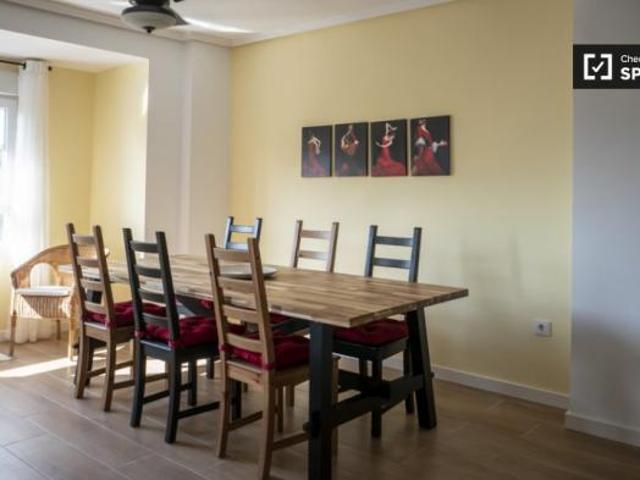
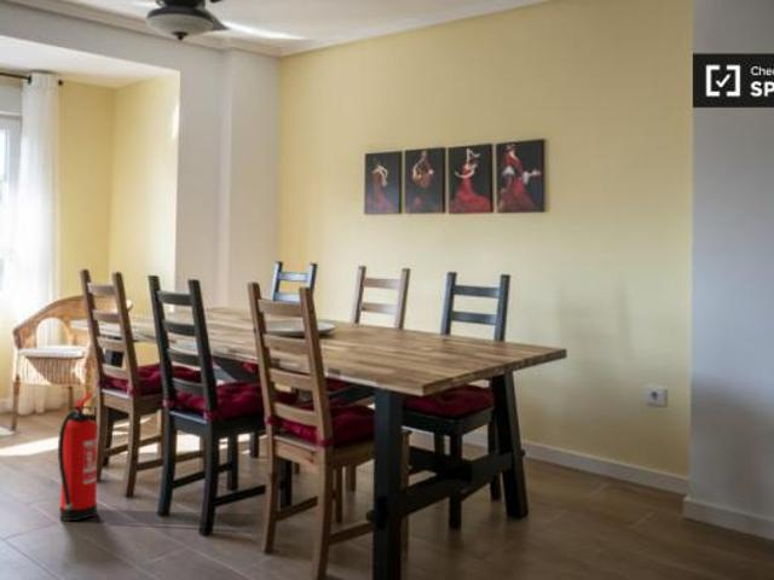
+ fire extinguisher (75, 457)
